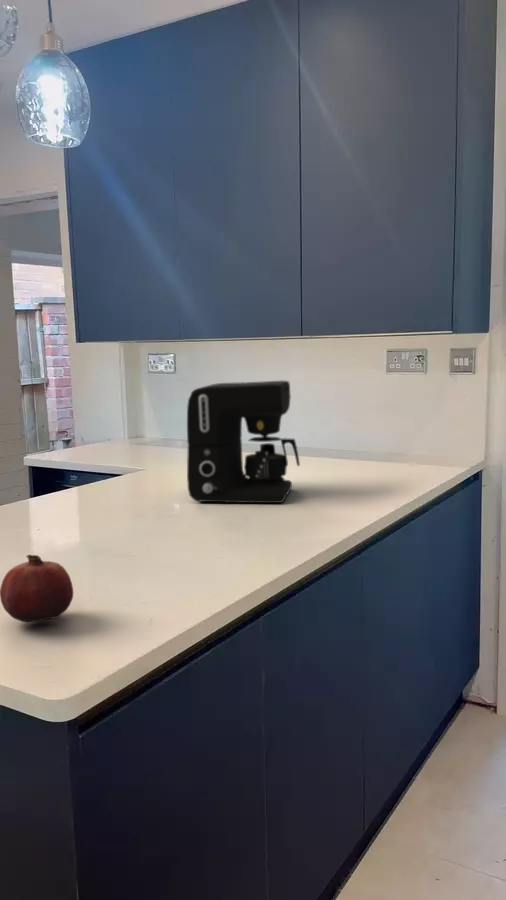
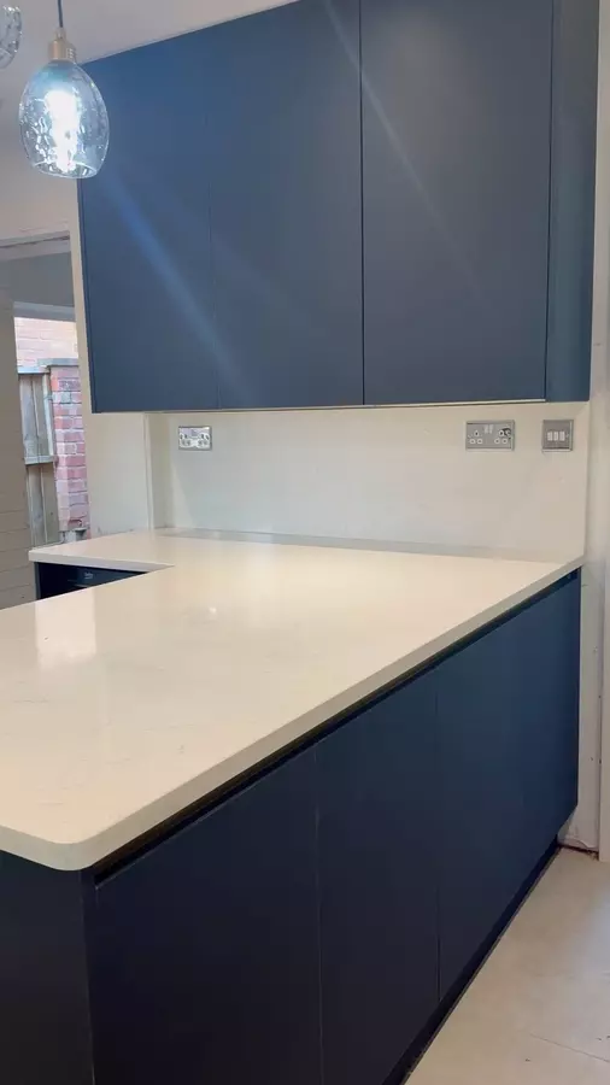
- fruit (37, 588)
- coffee maker (248, 440)
